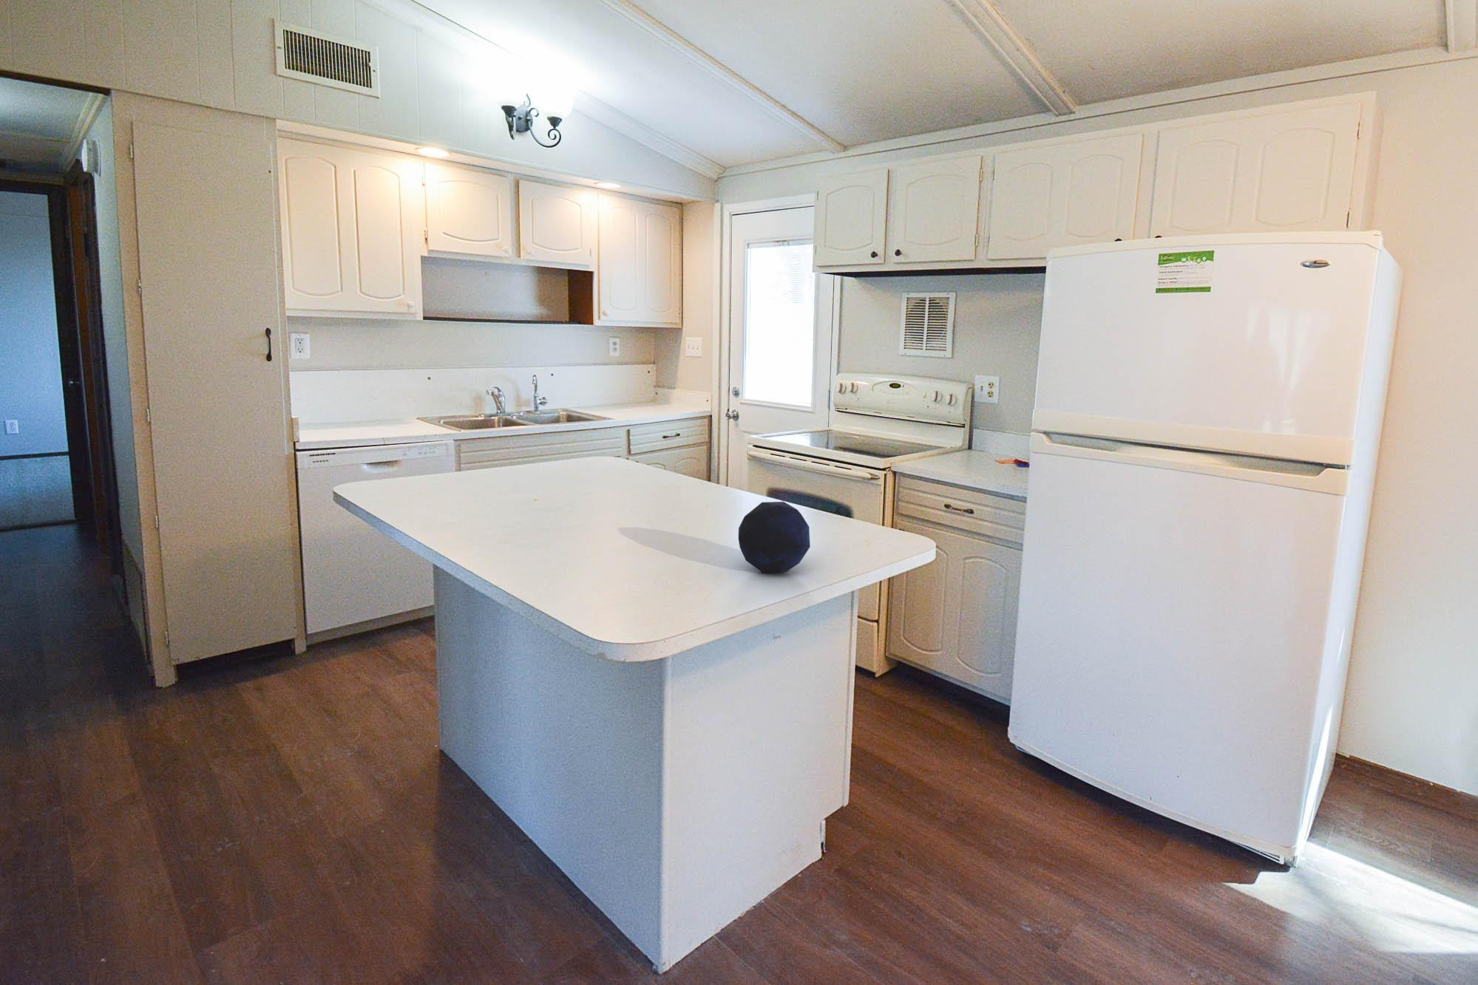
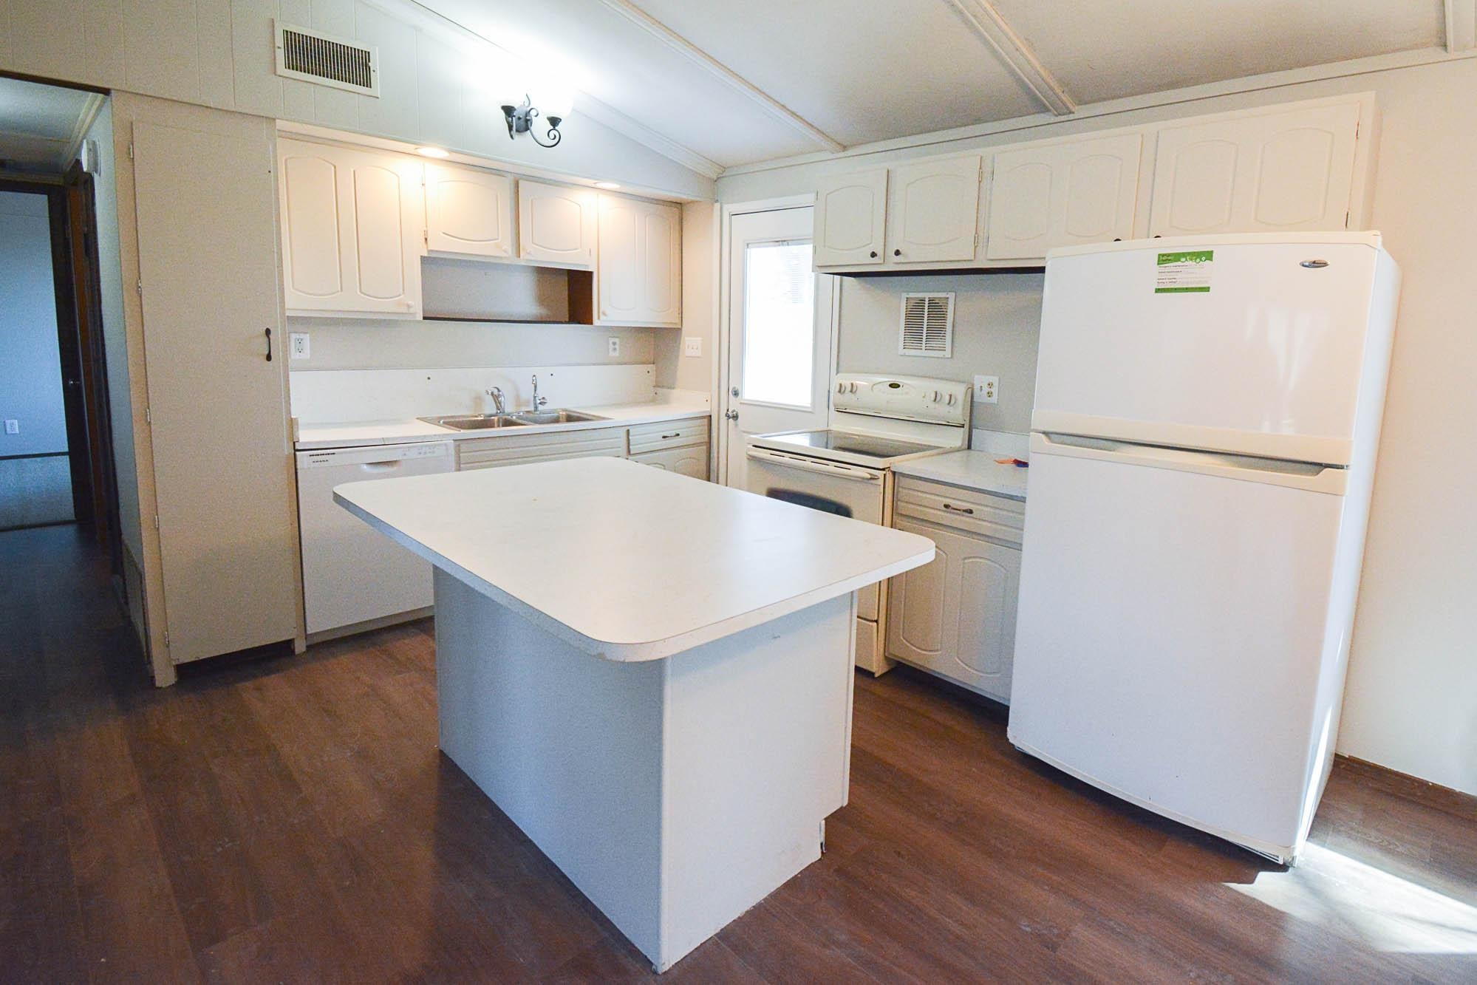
- decorative orb (773, 538)
